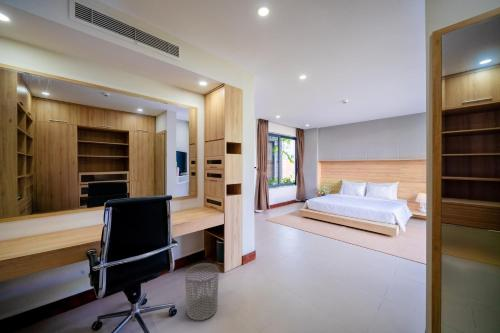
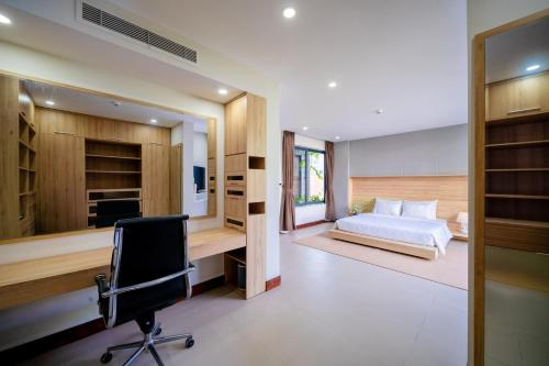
- waste bin (202, 290)
